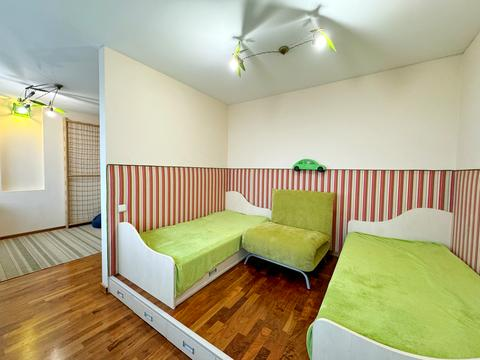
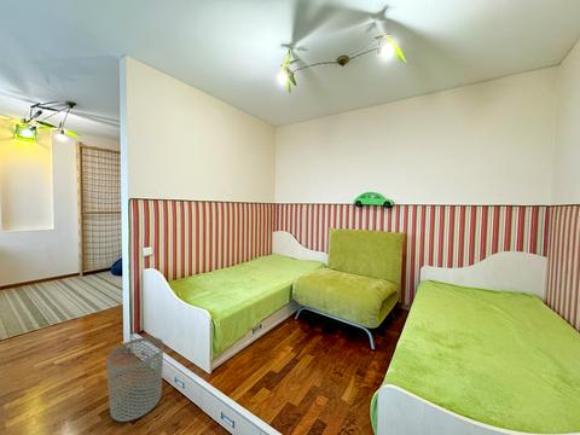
+ waste bin (137, 377)
